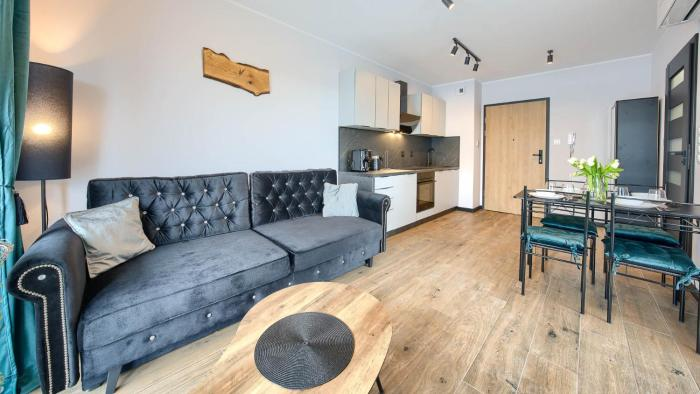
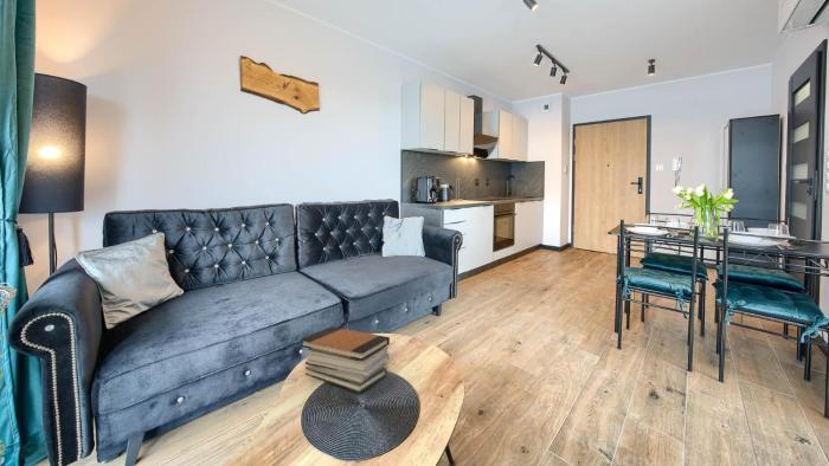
+ book stack (346, 356)
